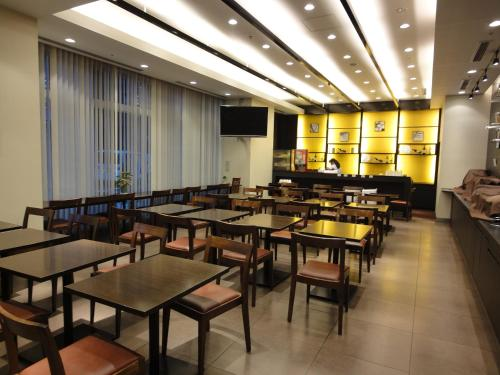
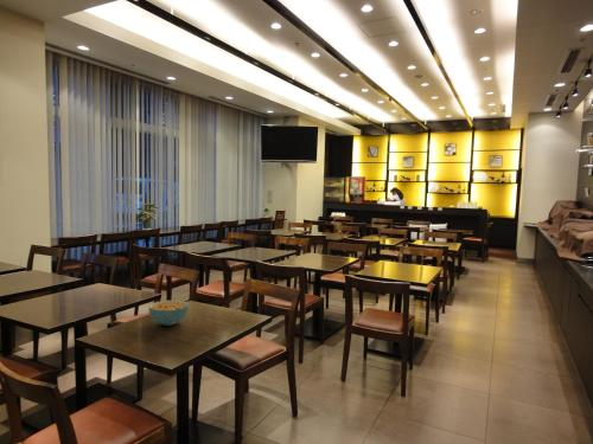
+ cereal bowl (168, 314)
